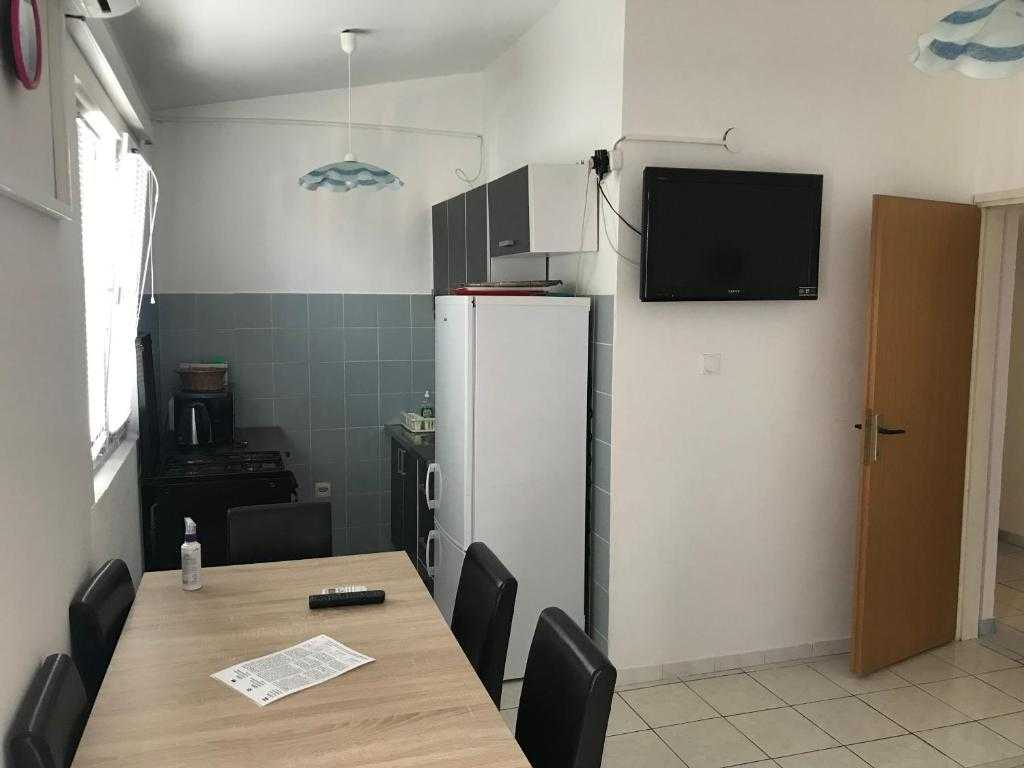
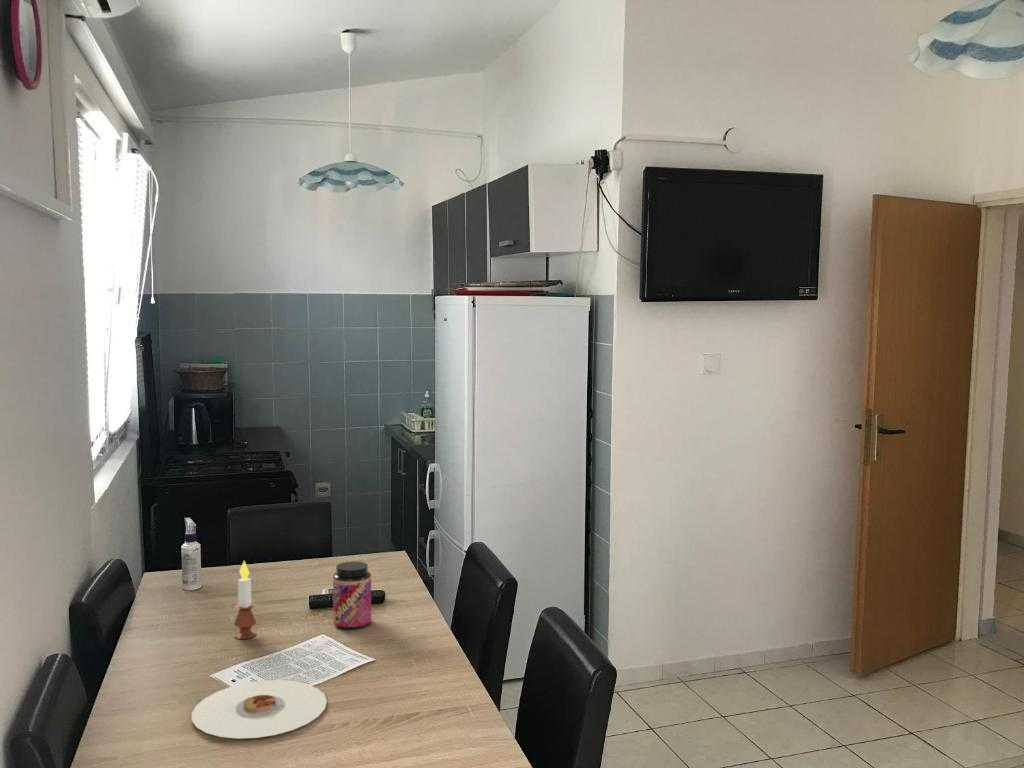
+ candle (244, 597)
+ plate (260, 703)
+ jar (352, 594)
